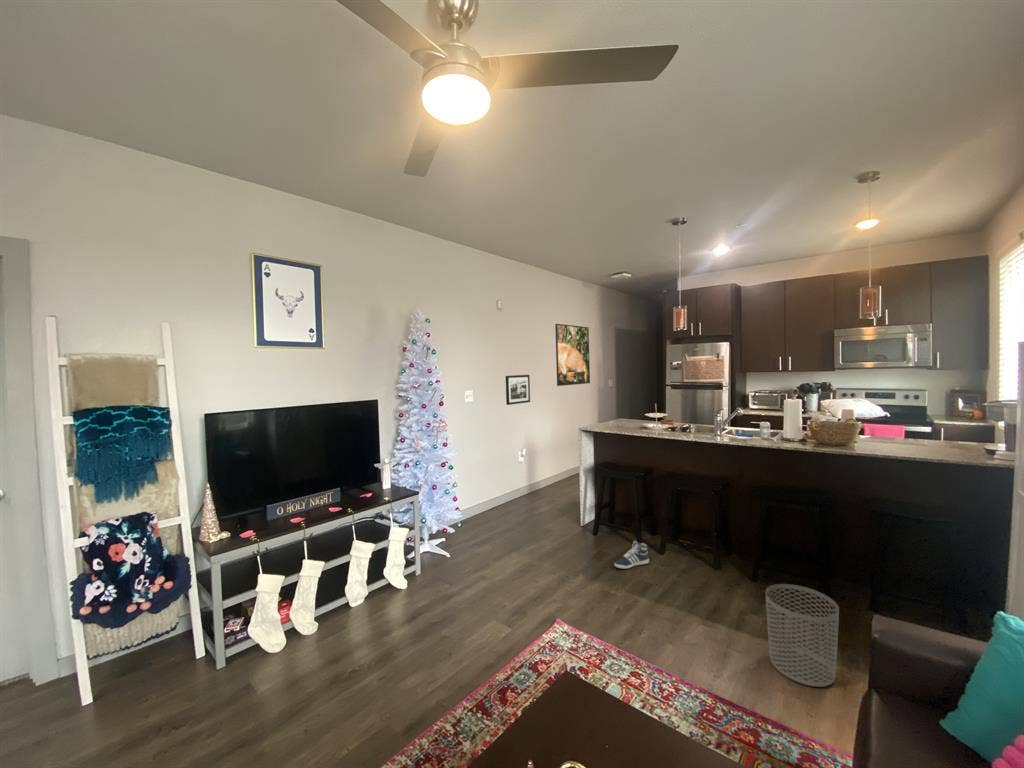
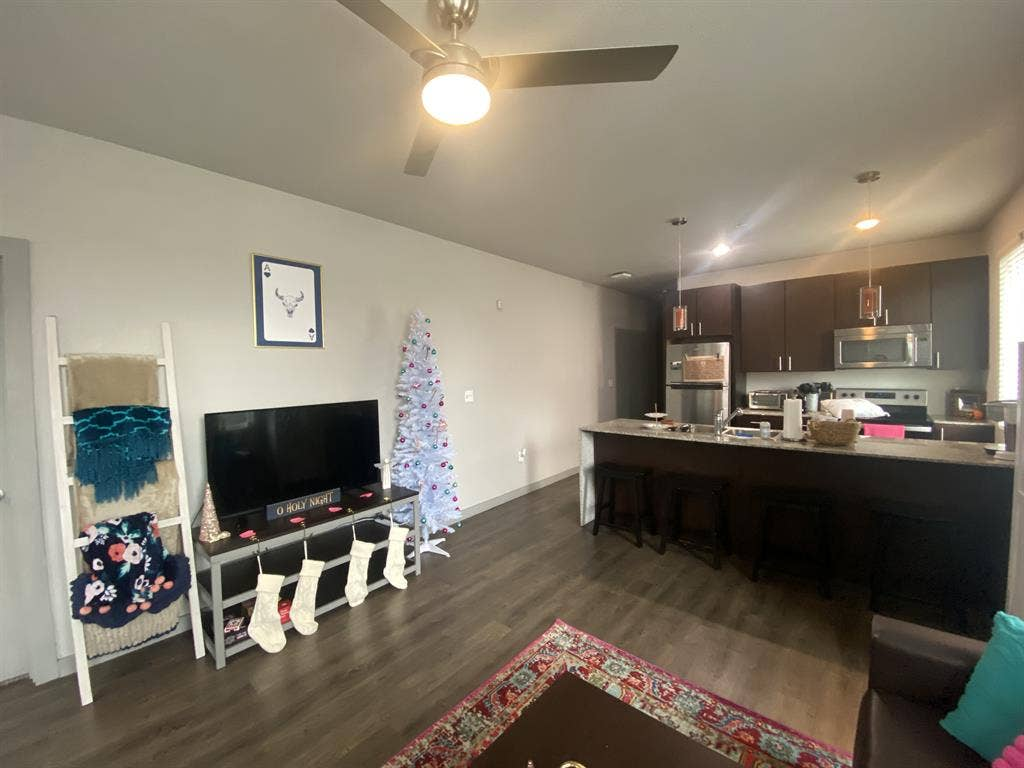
- picture frame (518, 389)
- waste bin (801, 633)
- sneaker (631, 554)
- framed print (573, 355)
